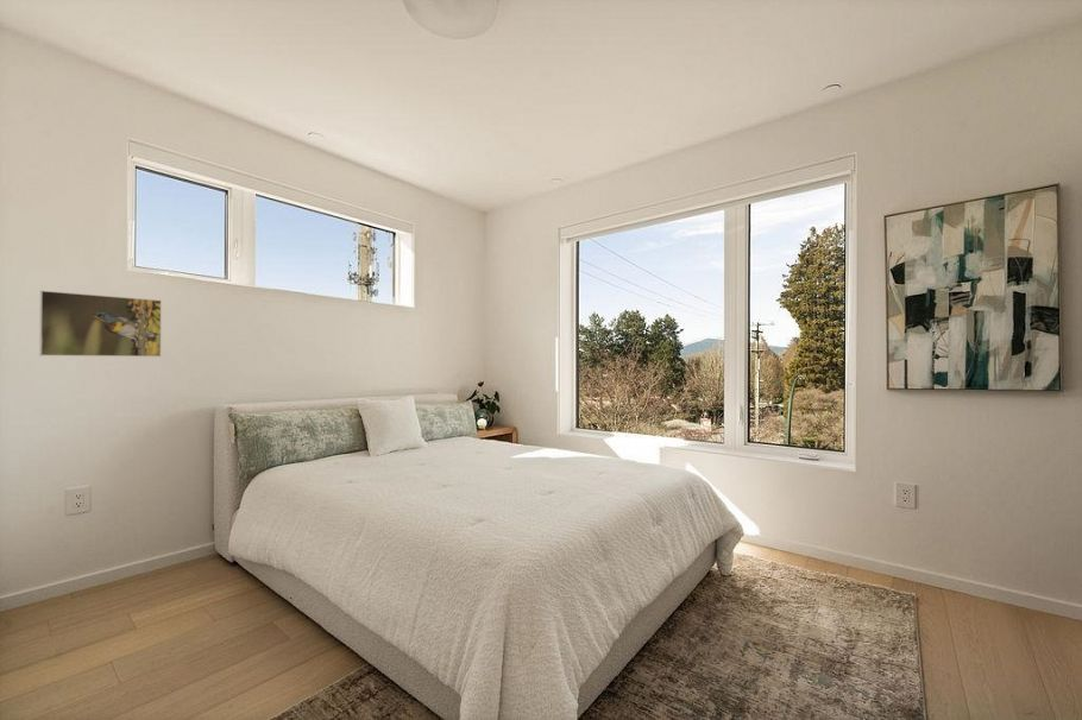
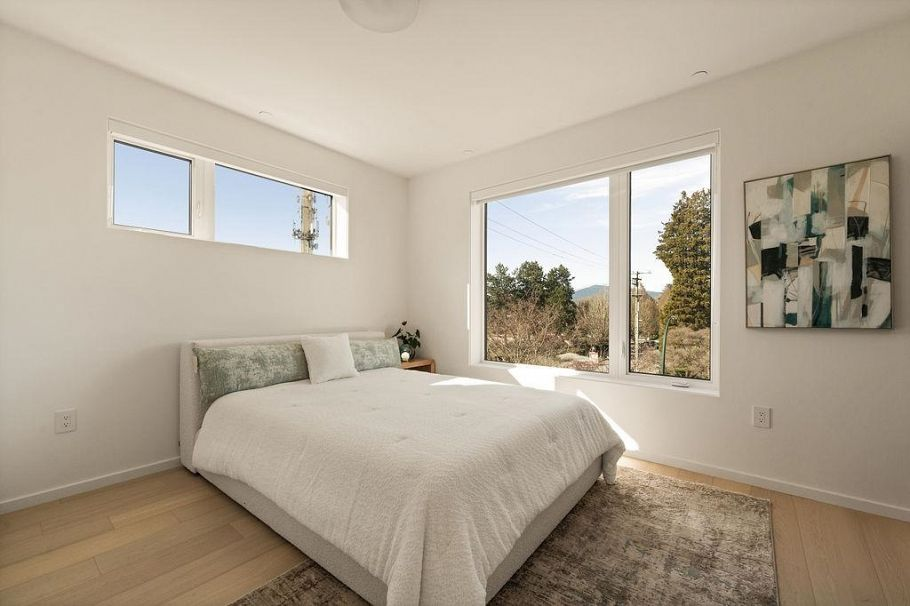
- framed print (105, 326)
